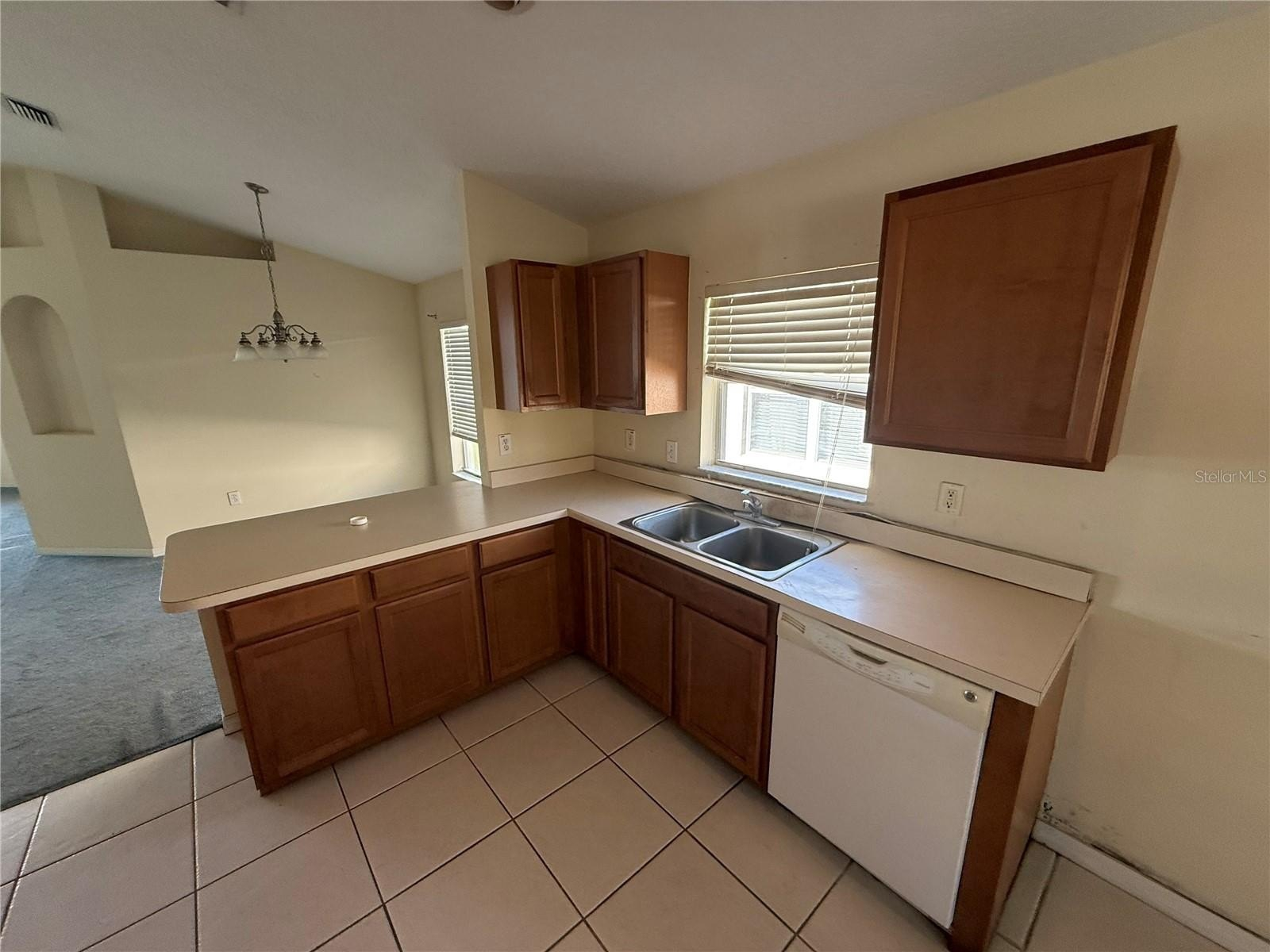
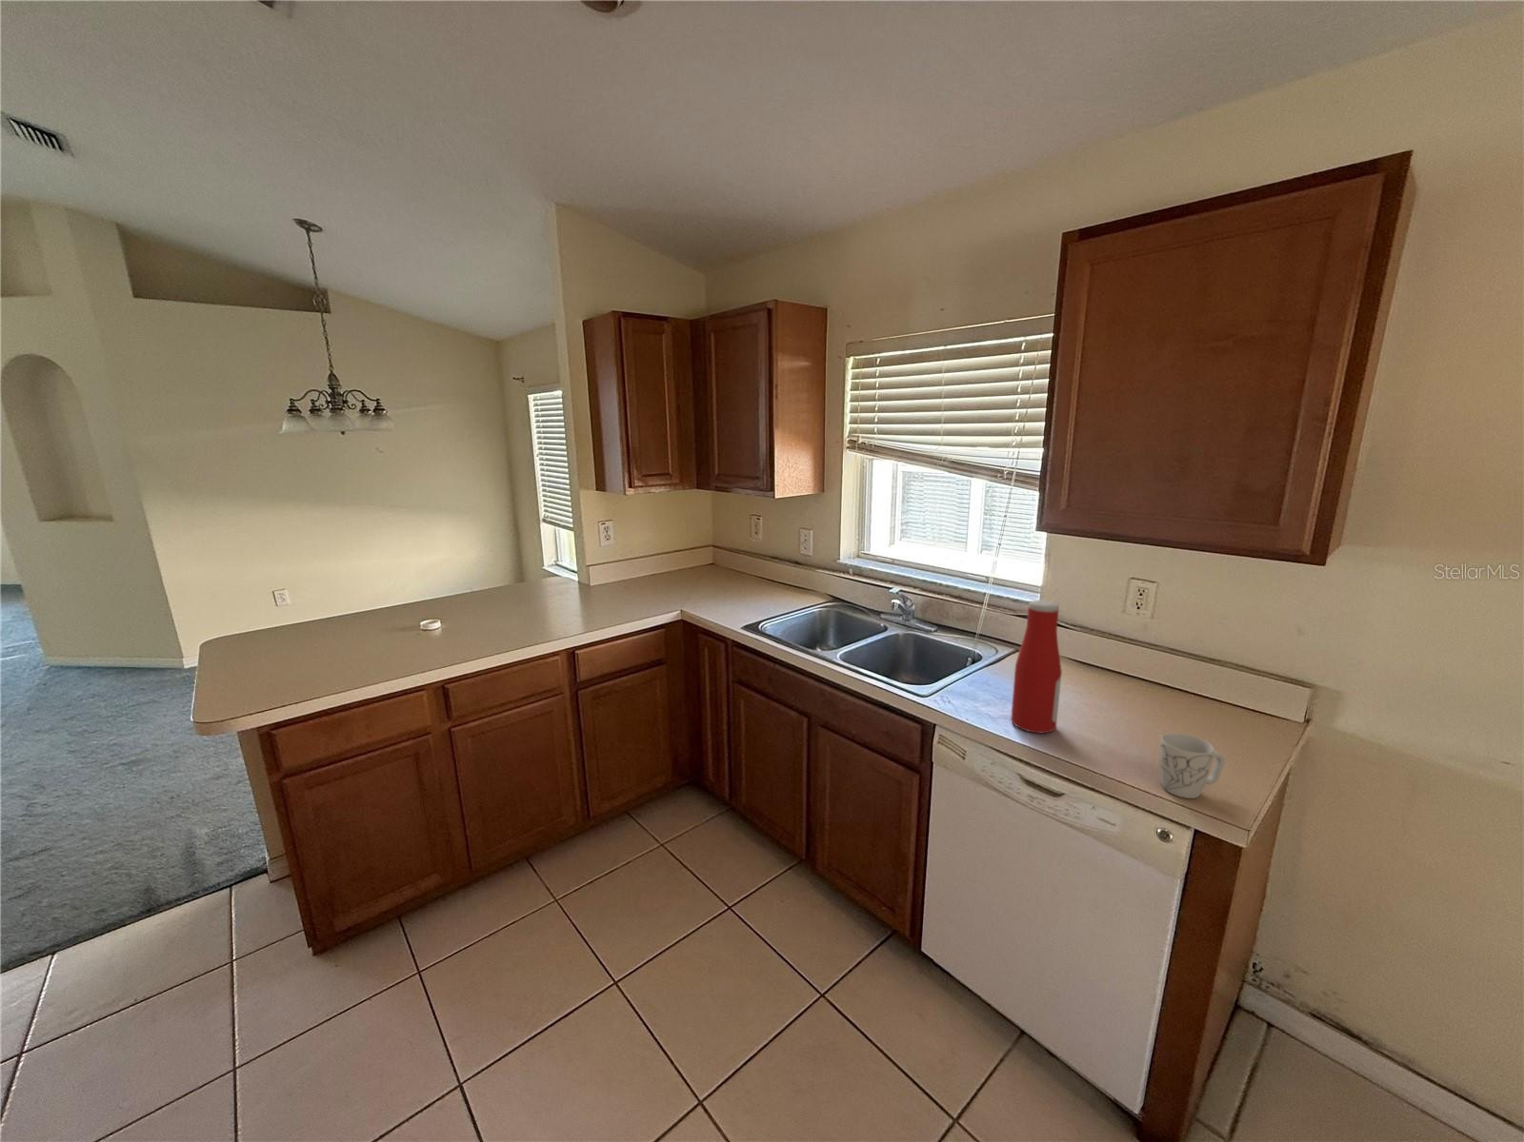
+ mug (1192, 767)
+ bottle (1038, 665)
